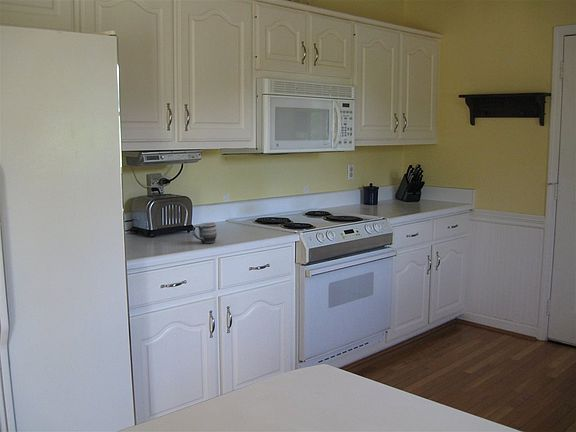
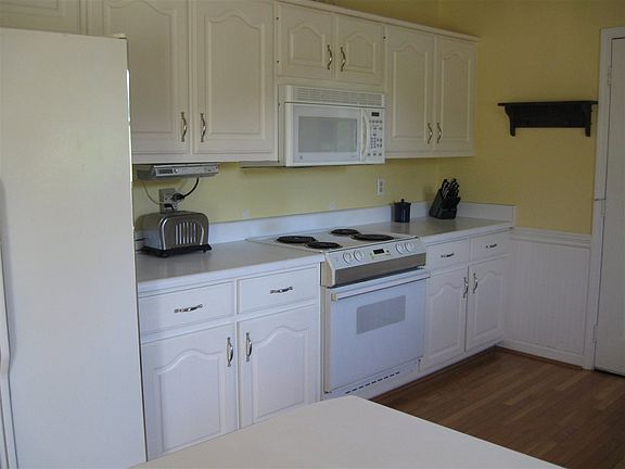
- mug (205, 233)
